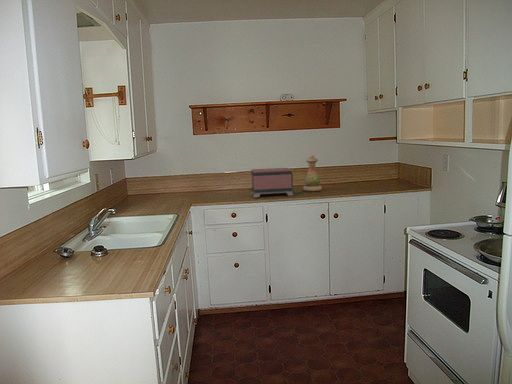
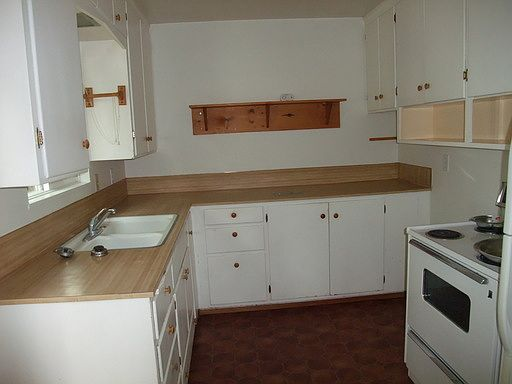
- toaster (273, 181)
- vase (312, 172)
